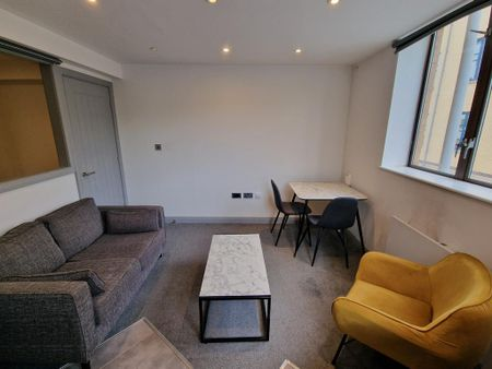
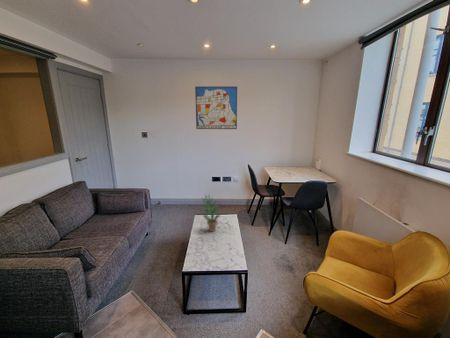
+ potted plant (211, 212)
+ wall art (216, 108)
